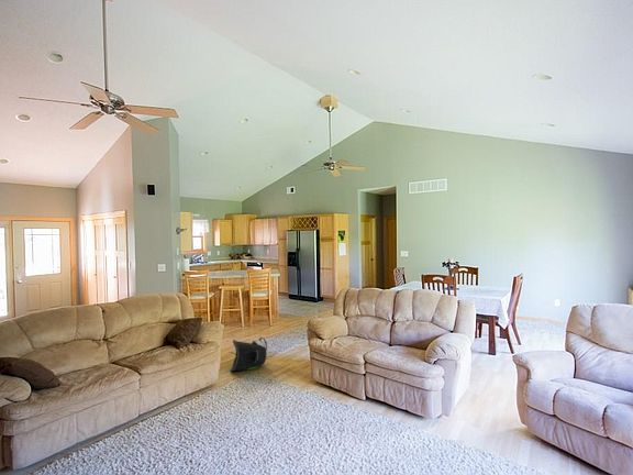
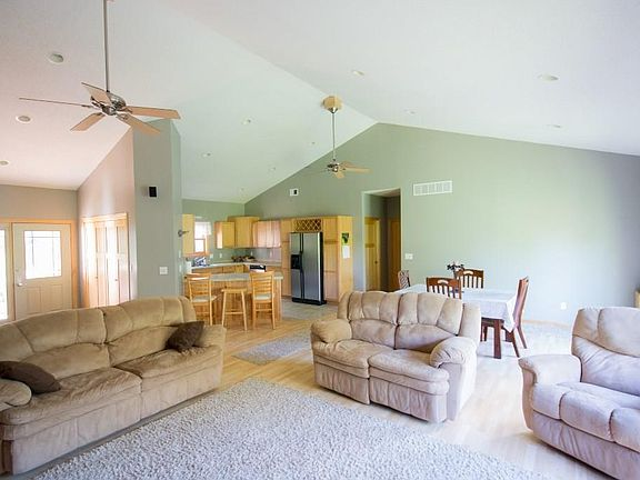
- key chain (248, 353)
